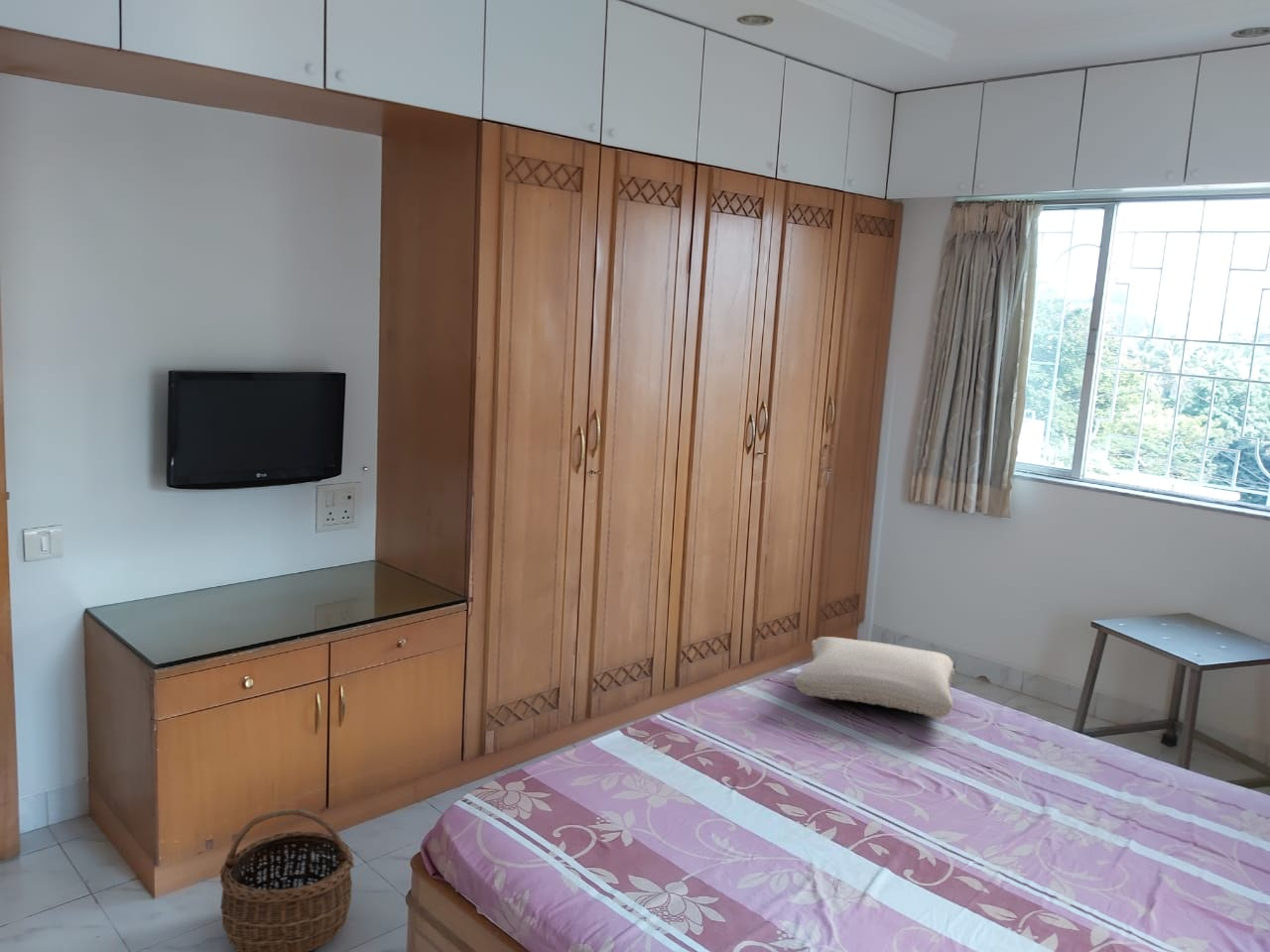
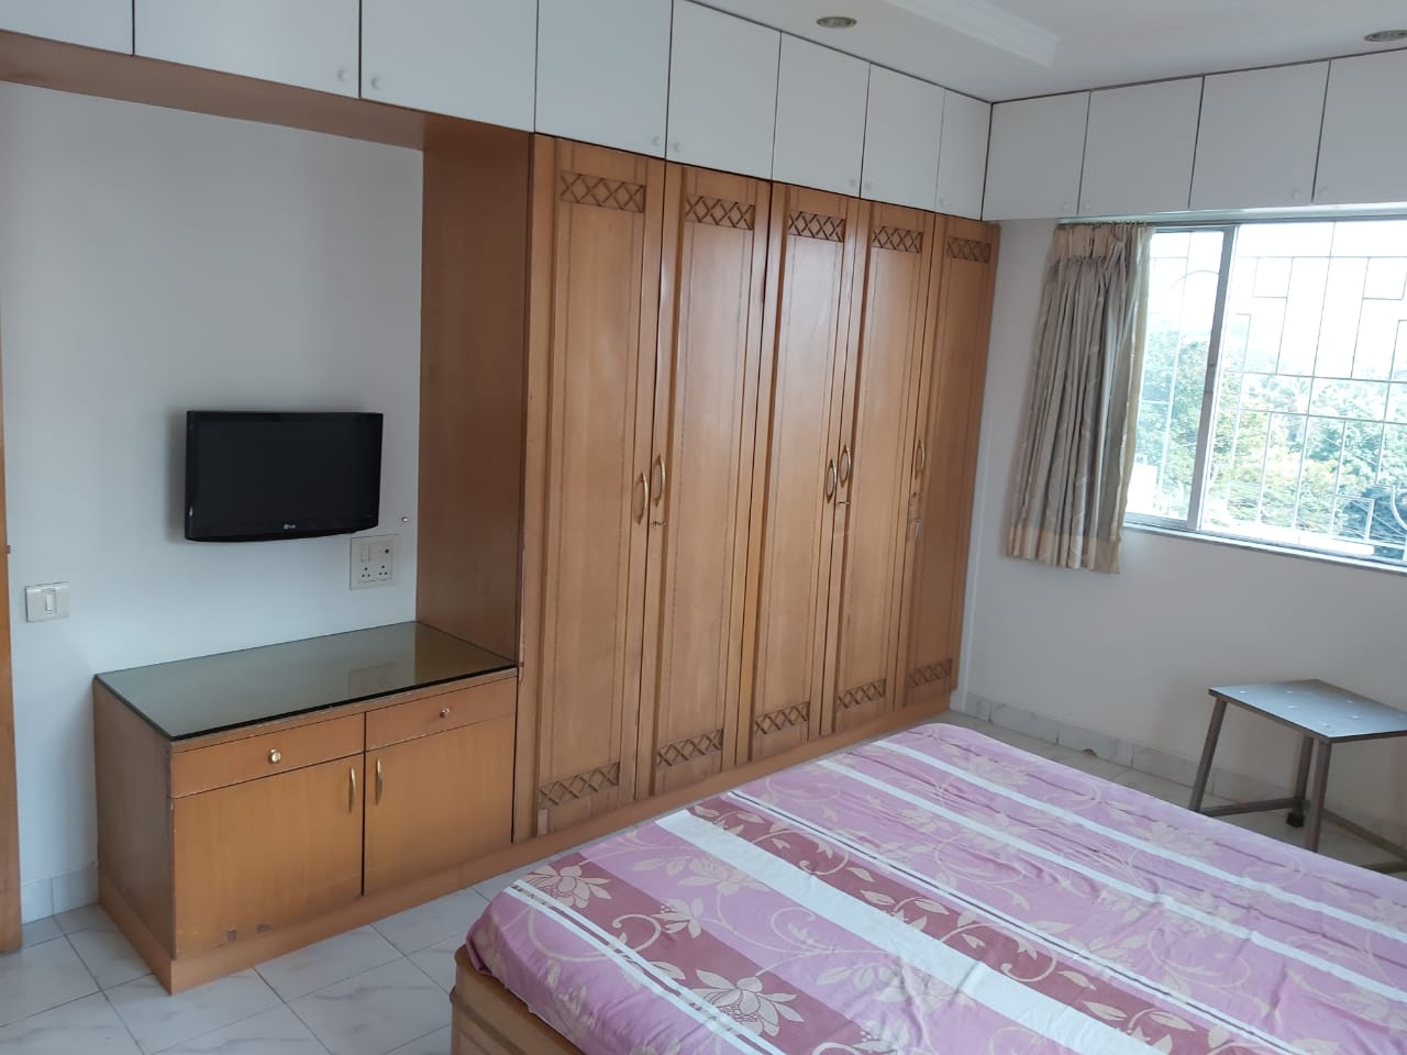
- pillow (876, 673)
- wicker basket (288, 871)
